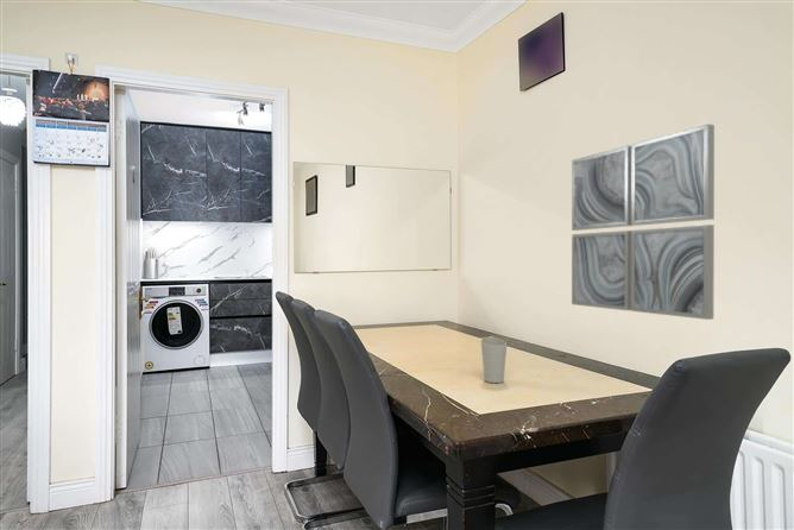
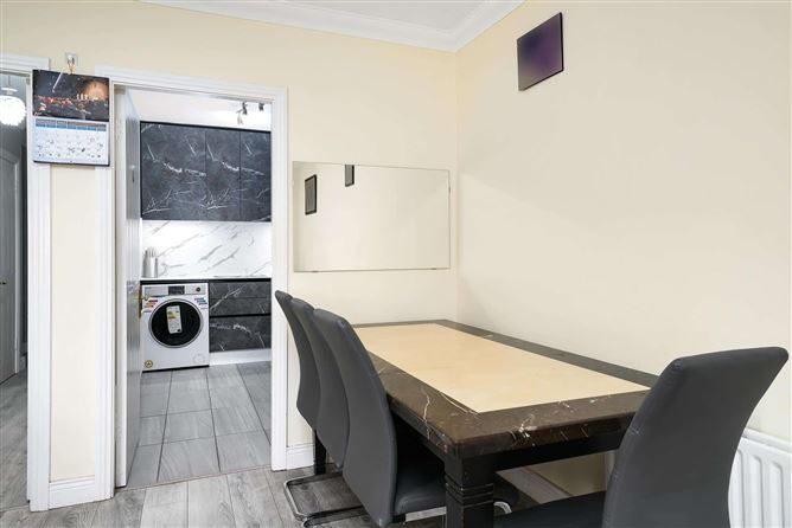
- wall art (632, 225)
- cup (493, 359)
